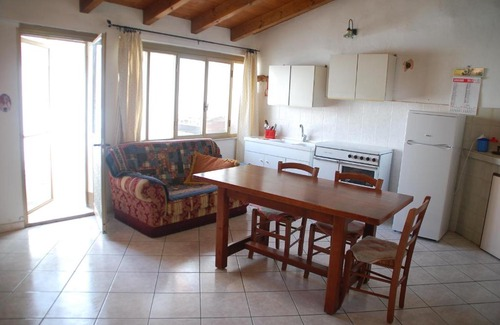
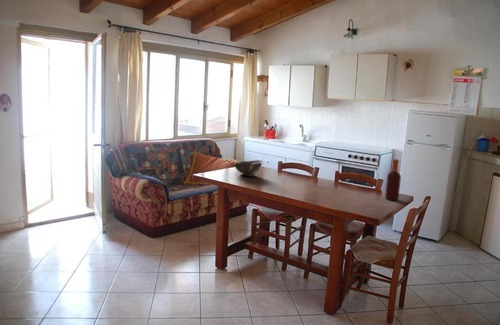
+ bottle (393, 179)
+ bowl (247, 167)
